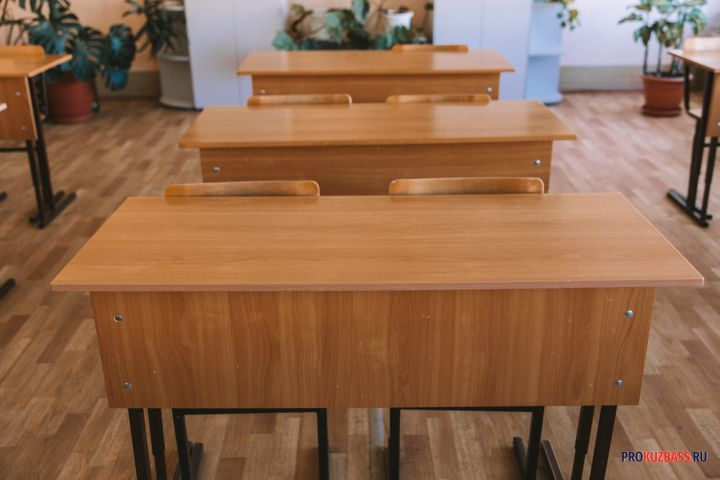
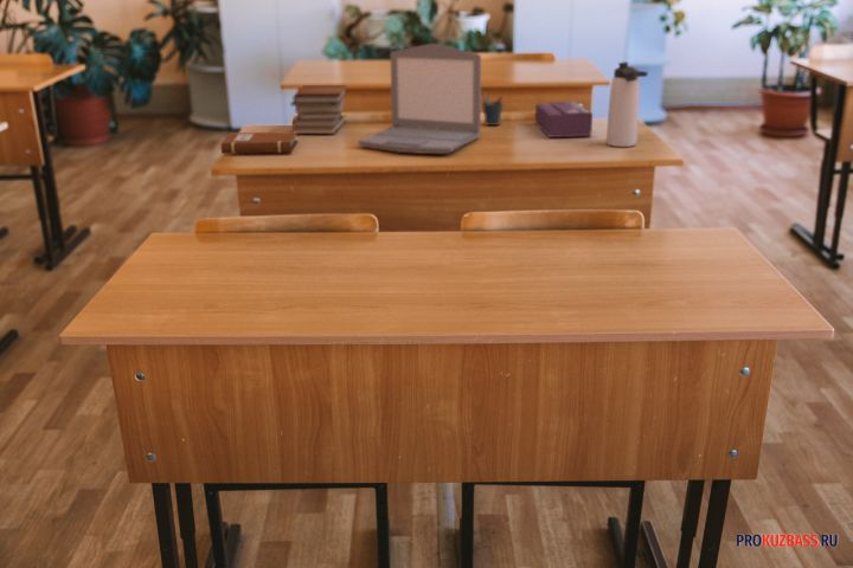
+ pen holder (492, 108)
+ laptop (417, 96)
+ thermos bottle (626, 104)
+ notebook (258, 142)
+ tissue box (562, 118)
+ book stack (320, 108)
